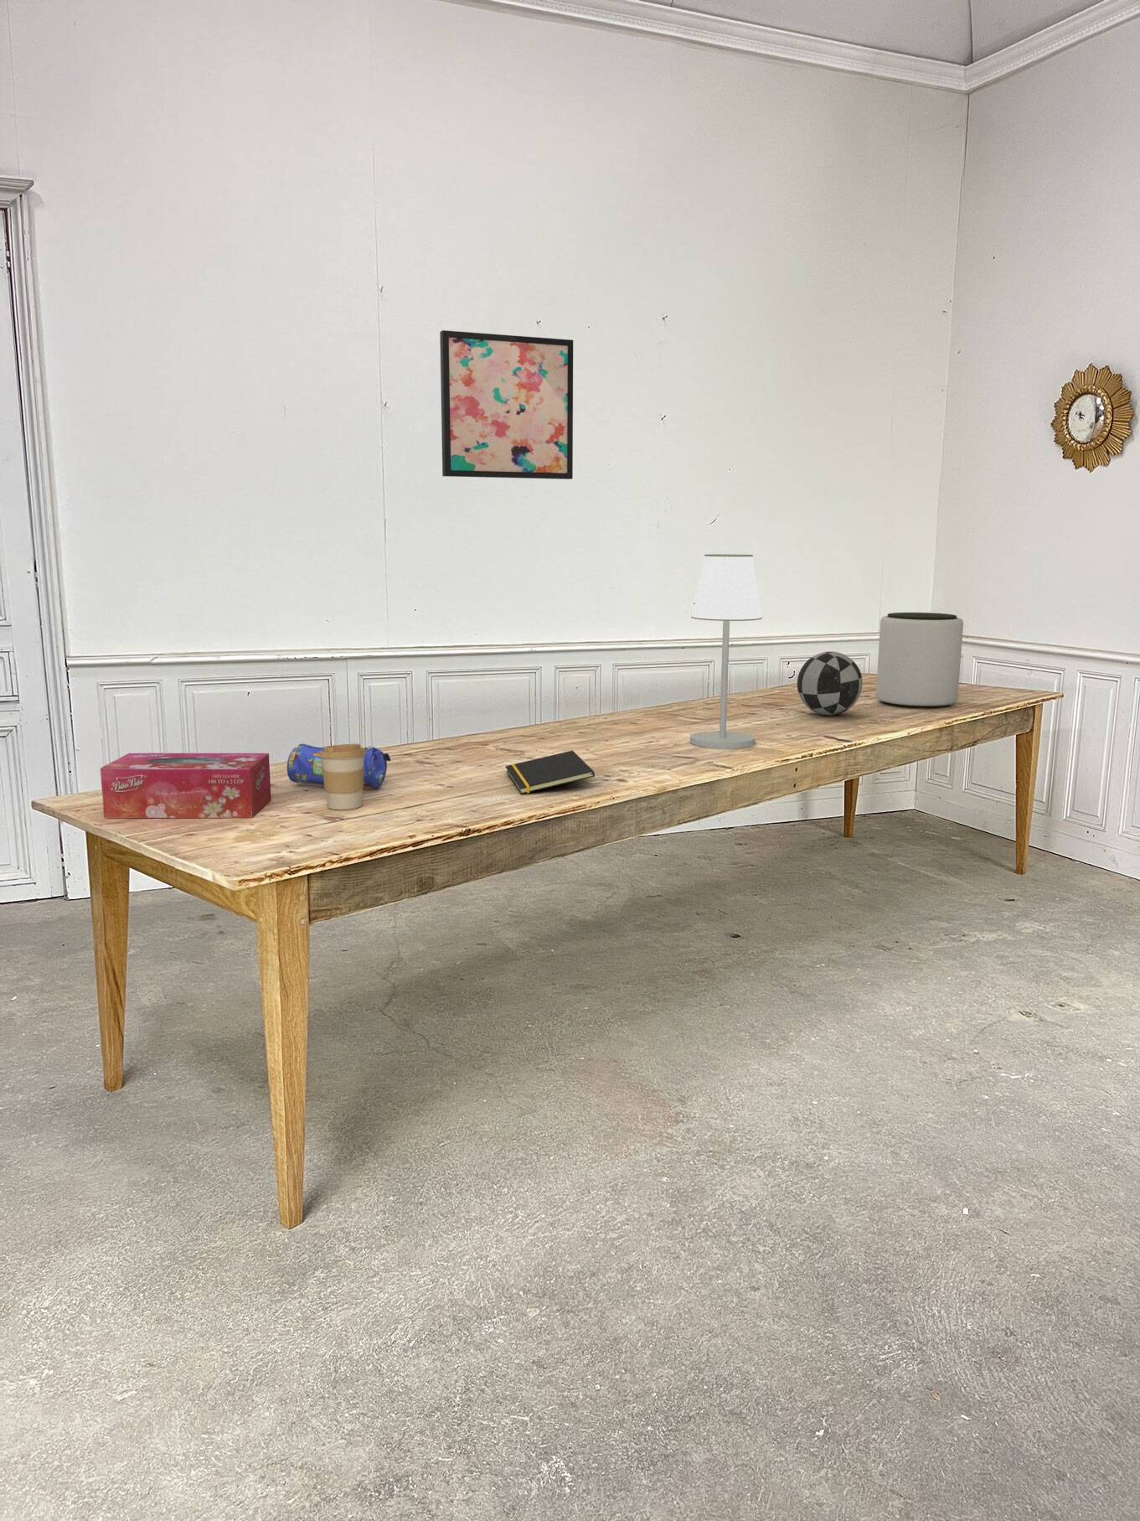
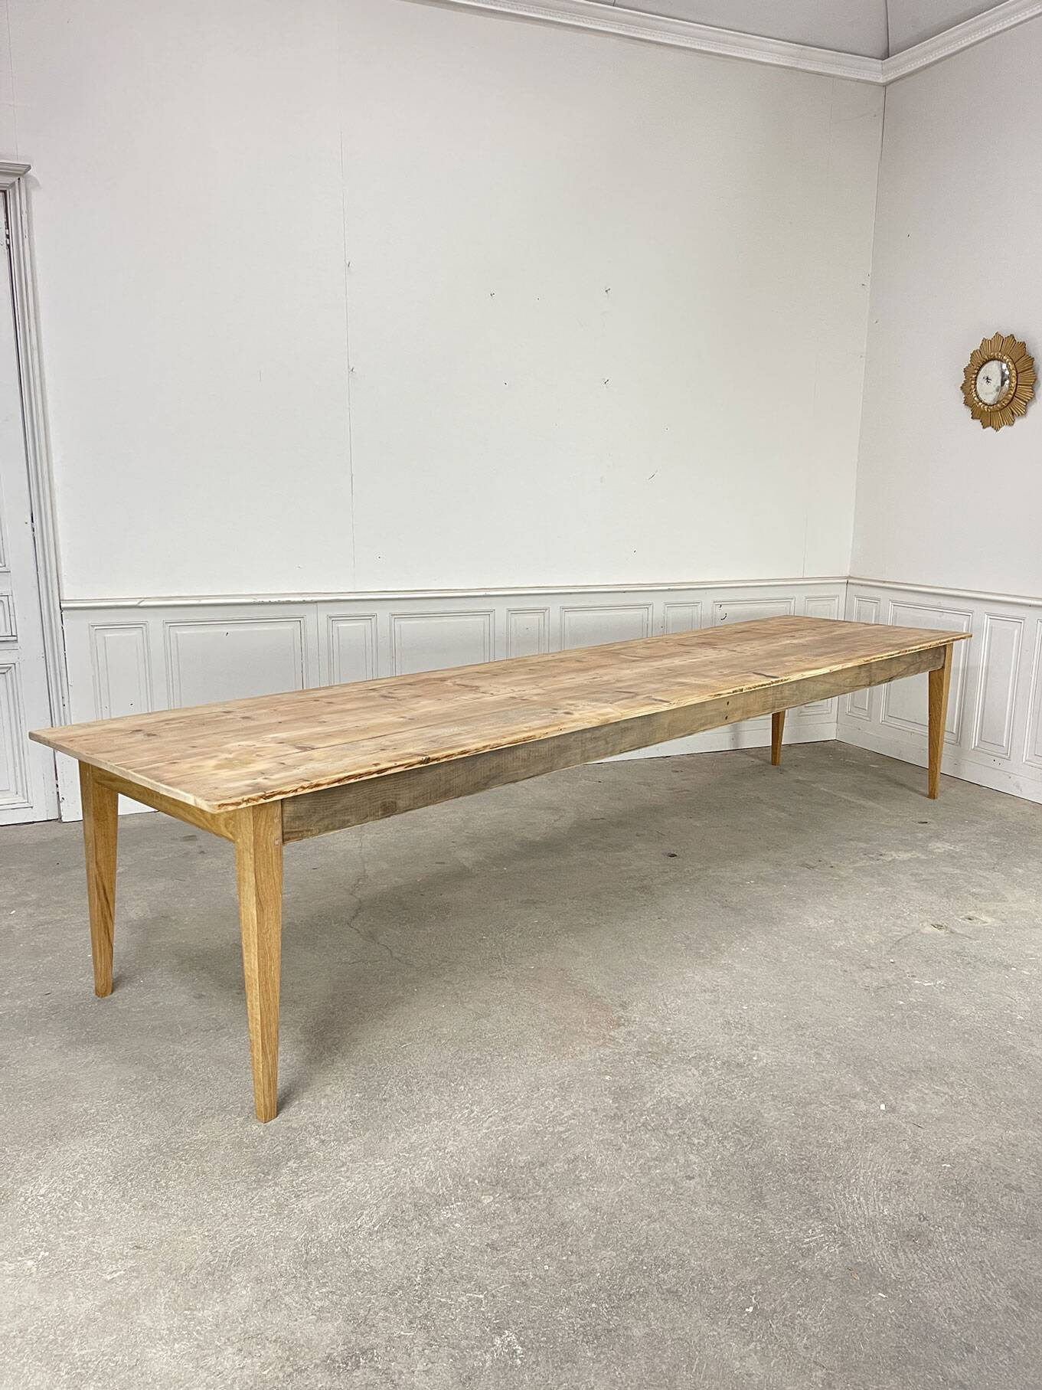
- pencil case (322, 764)
- notepad (547, 771)
- tissue box (188, 784)
- plant pot (918, 659)
- table lamp (726, 649)
- decorative ball (829, 683)
- wall art (508, 407)
- coffee cup (344, 775)
